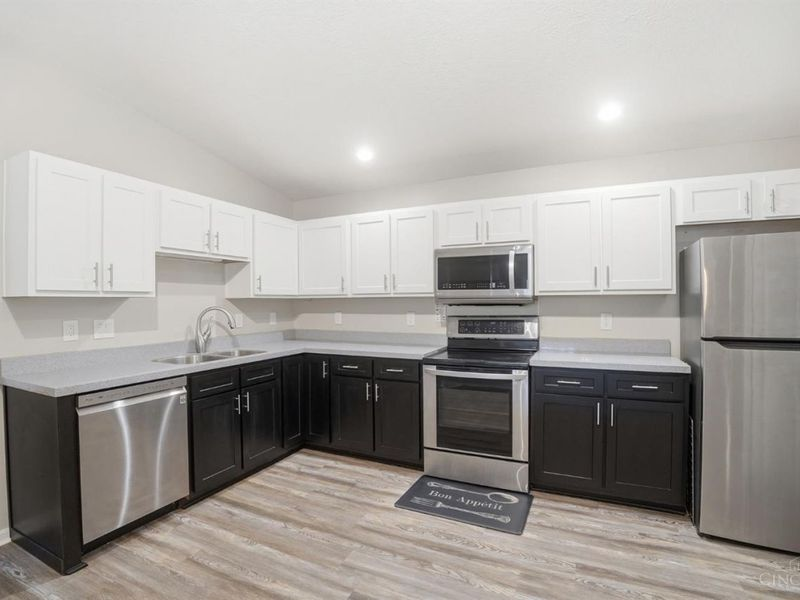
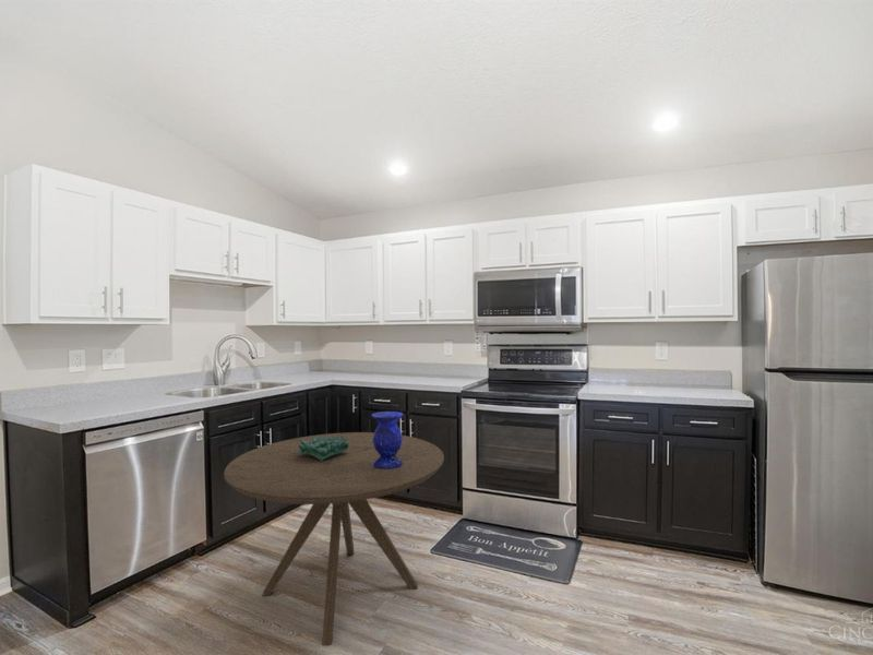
+ decorative bowl (322, 446)
+ dining table (339, 523)
+ vase (387, 439)
